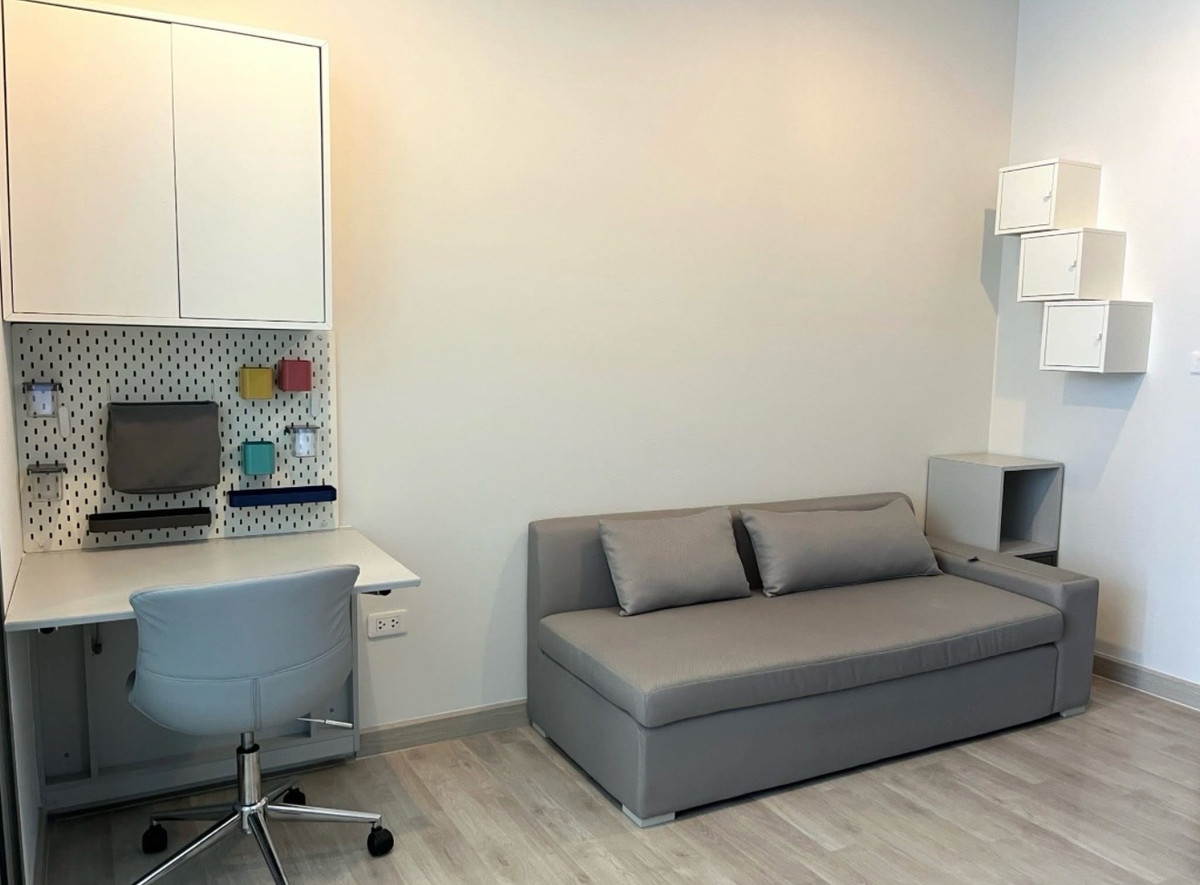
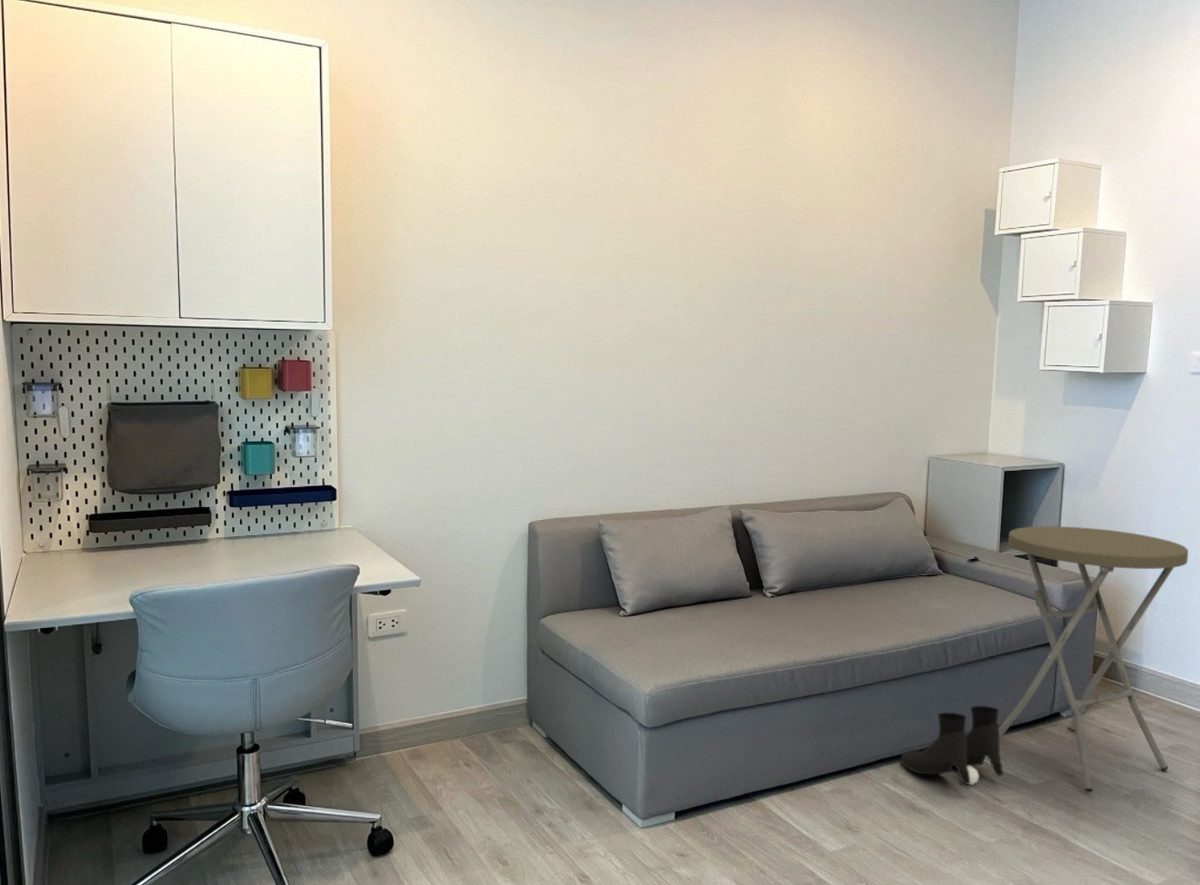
+ boots (952, 737)
+ side table (1103, 661)
